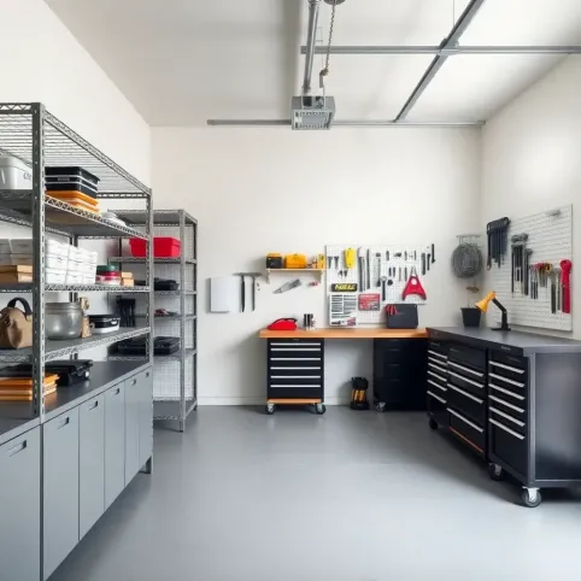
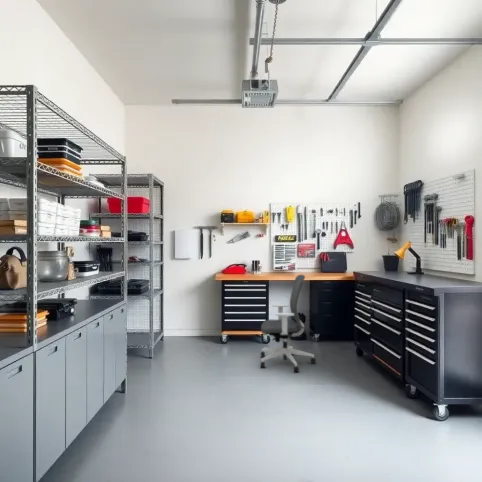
+ office chair (286, 318)
